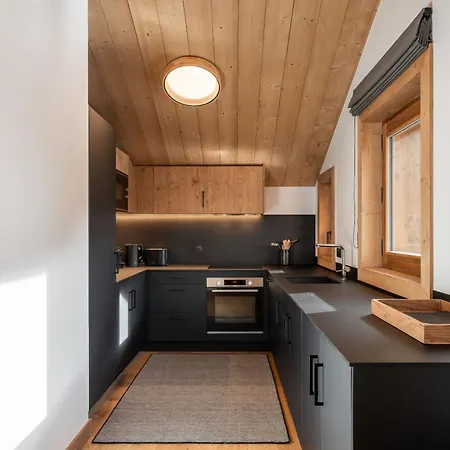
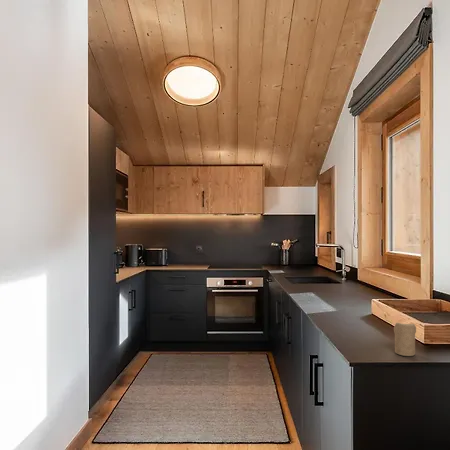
+ candle (404, 337)
